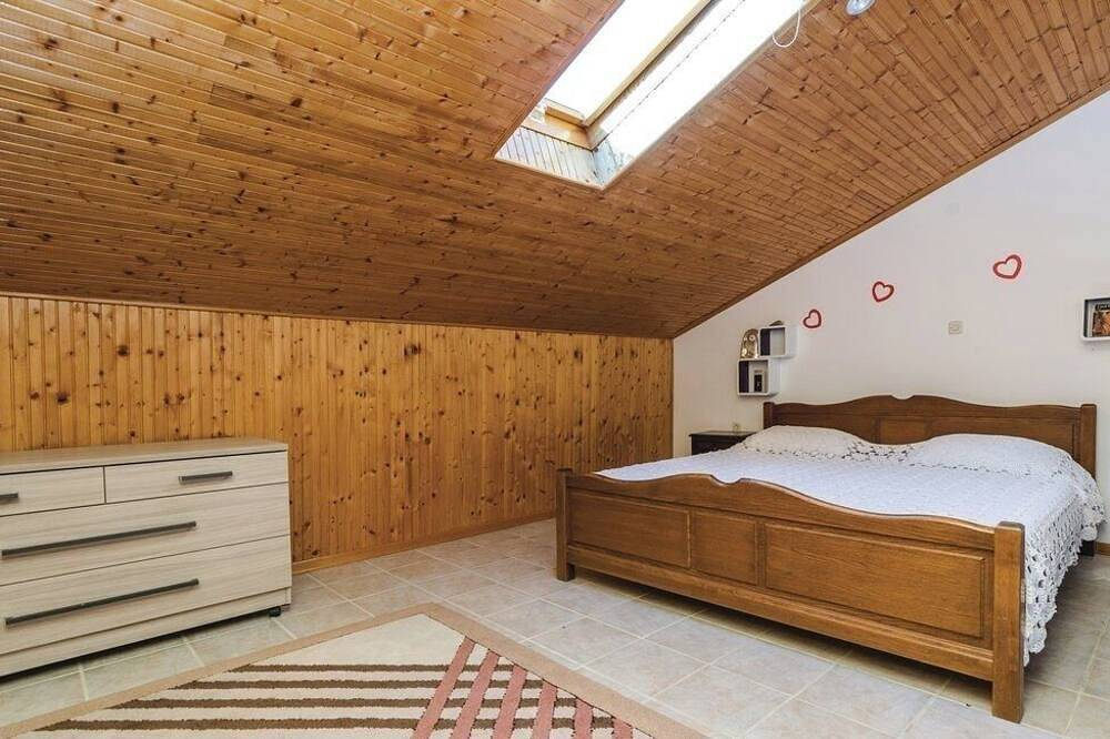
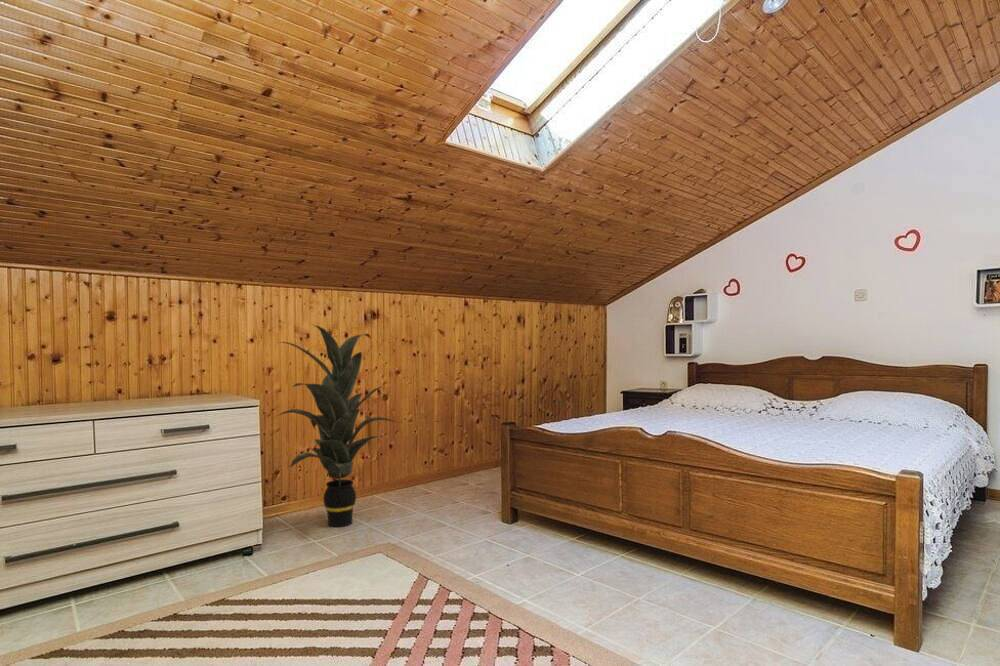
+ indoor plant (330, 424)
